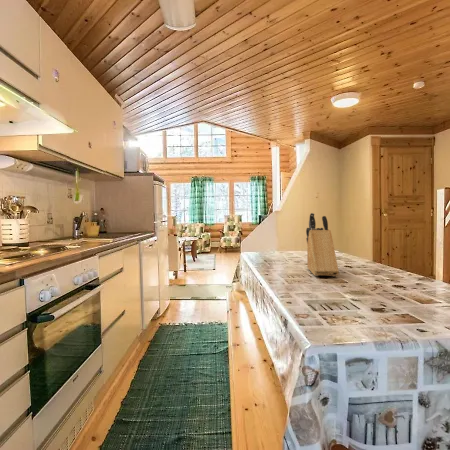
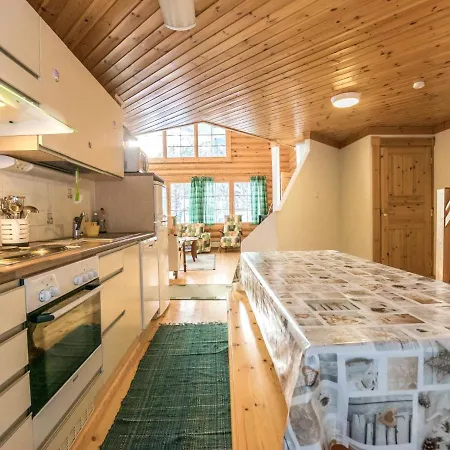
- knife block (320, 242)
